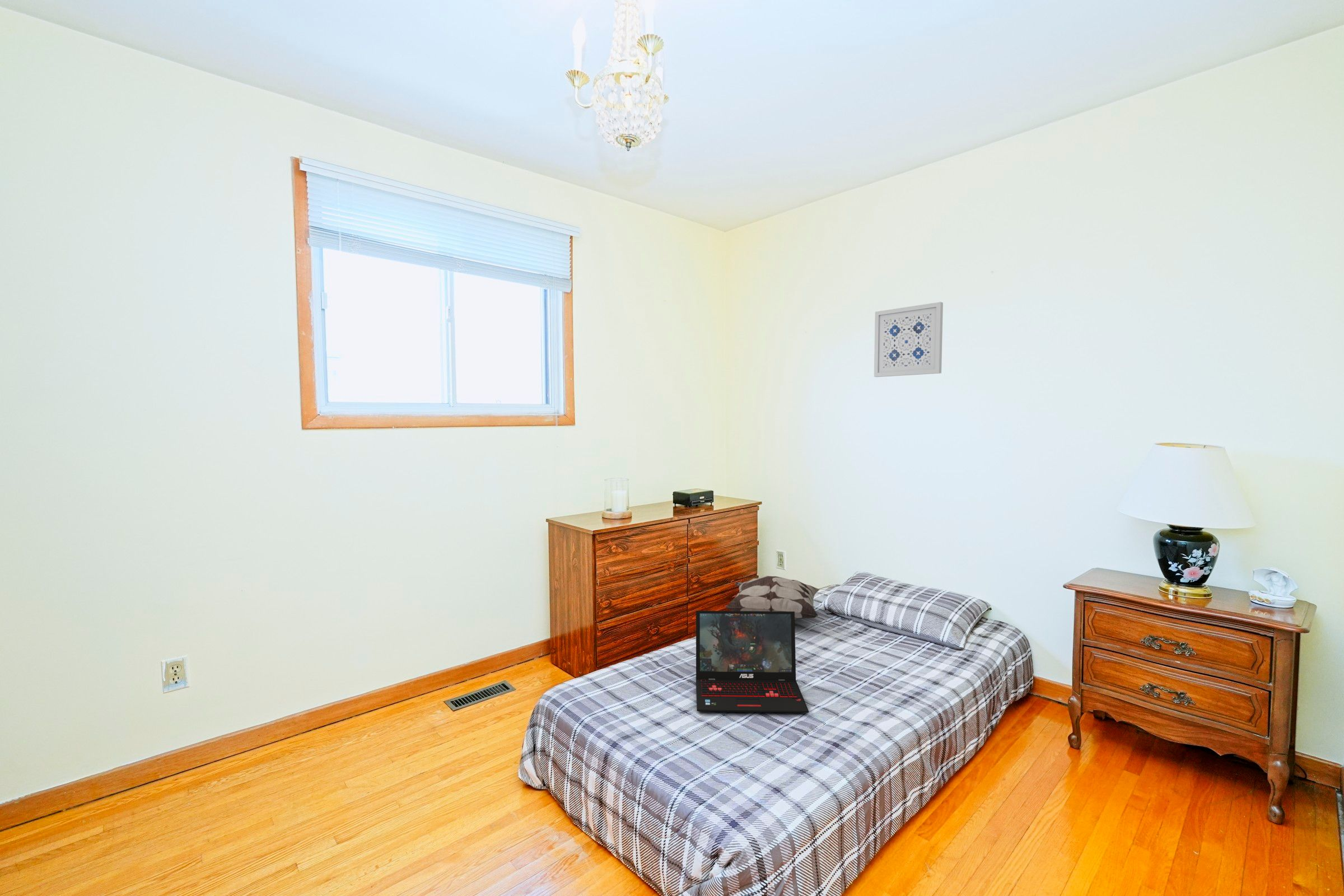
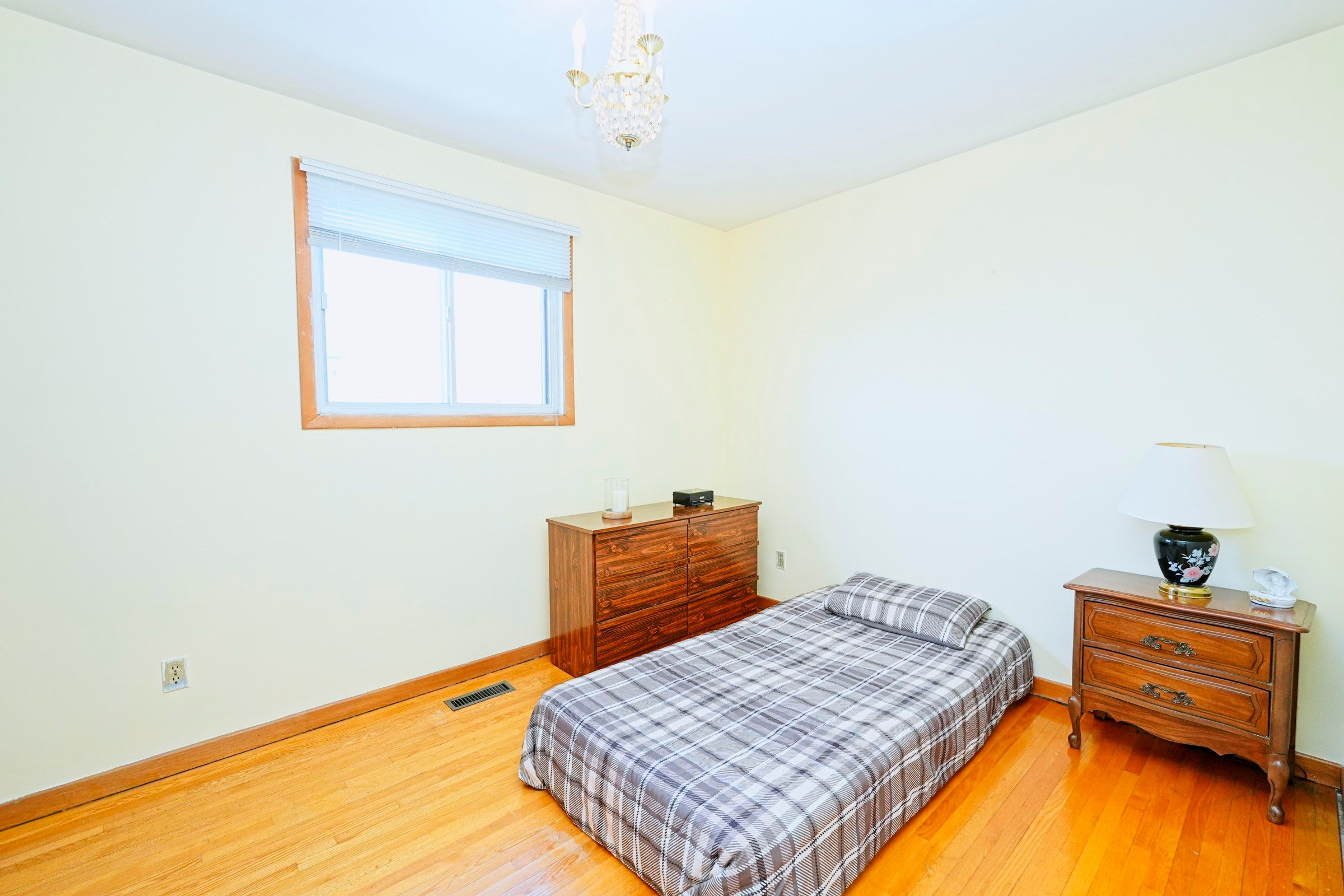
- wall art (907, 341)
- laptop (748, 659)
- decorative pillow (773, 597)
